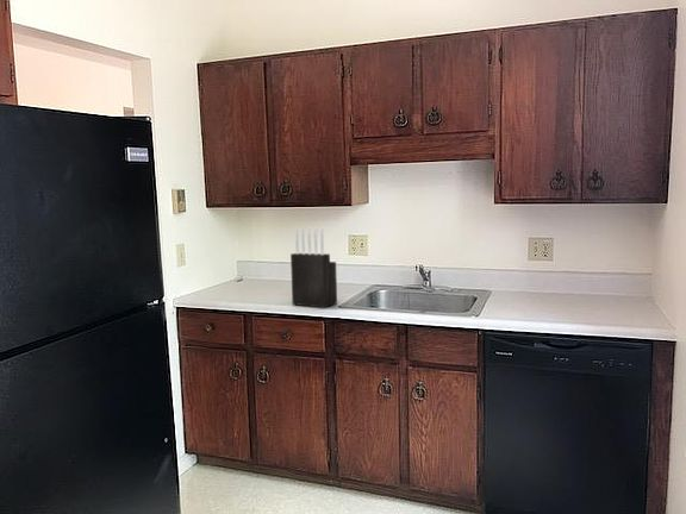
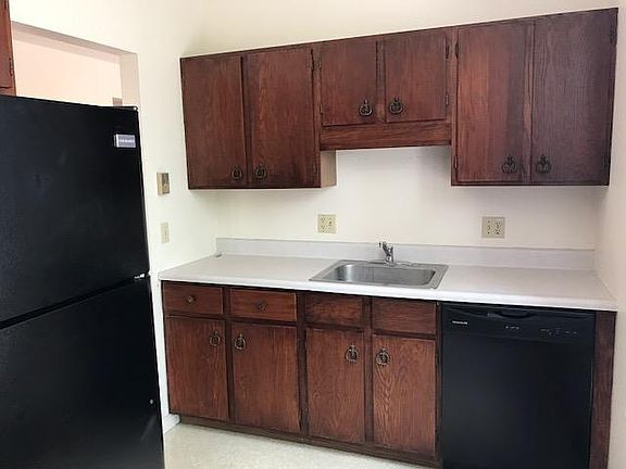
- knife block (314, 265)
